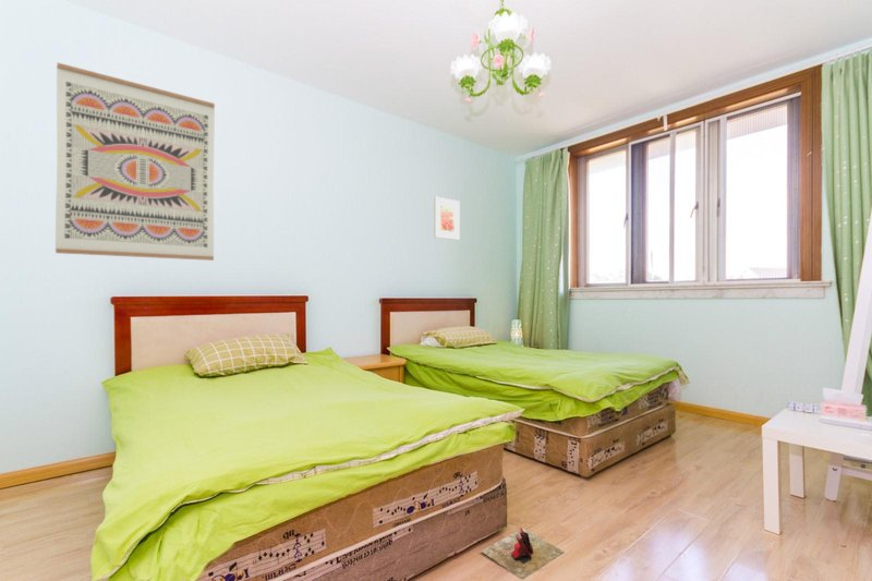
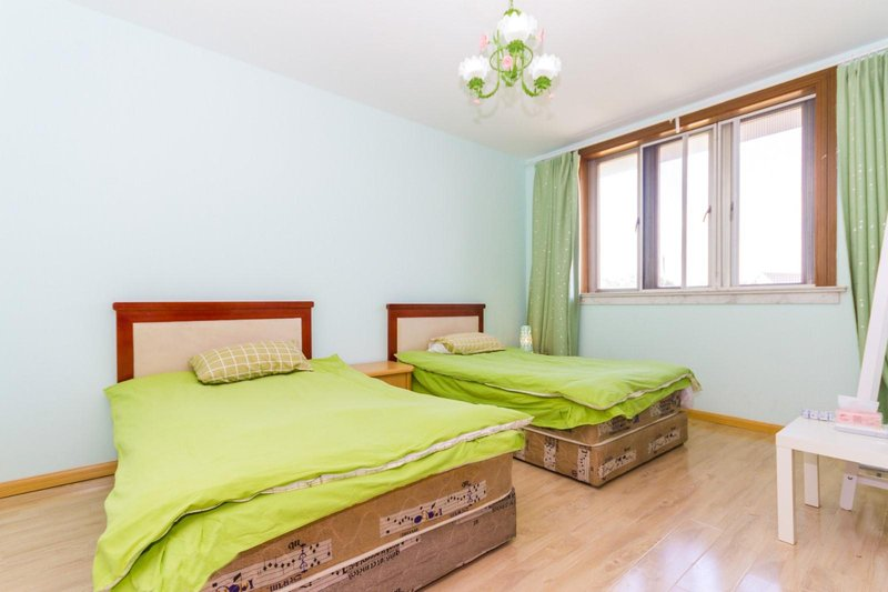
- wall art (143, 171)
- slippers (522, 541)
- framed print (447, 218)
